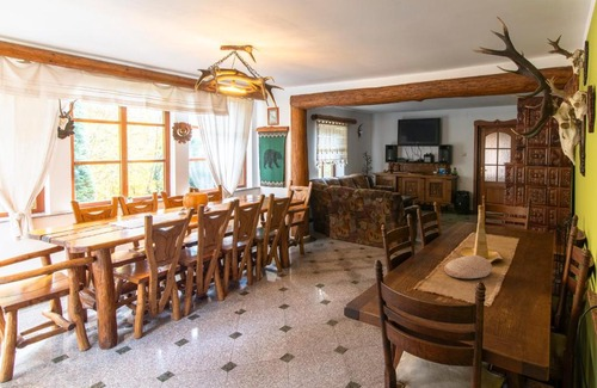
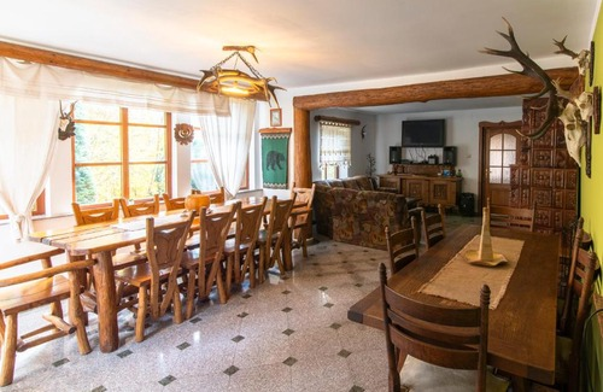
- wooden bowl (467, 264)
